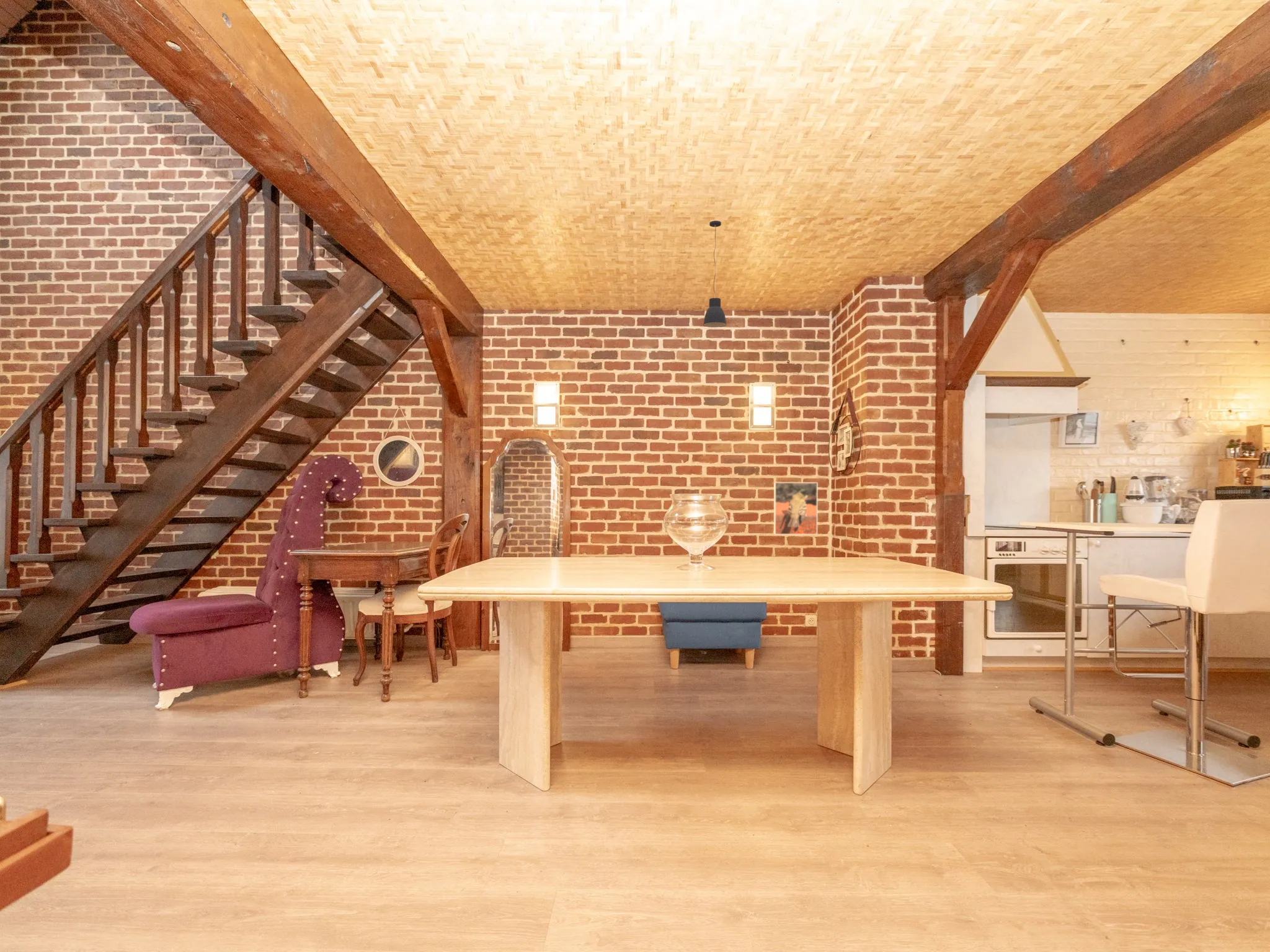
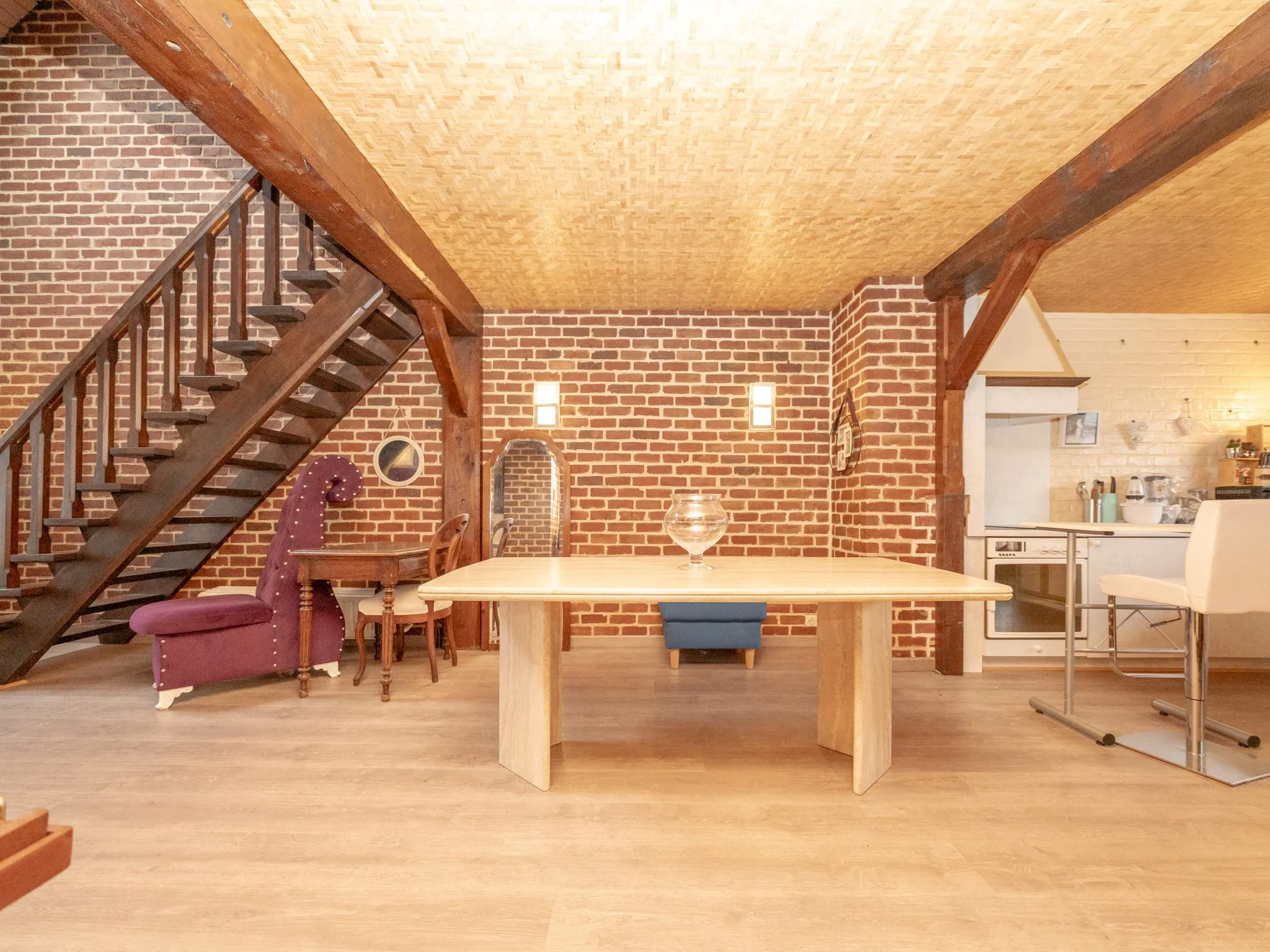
- pendant light (715, 273)
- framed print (796, 508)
